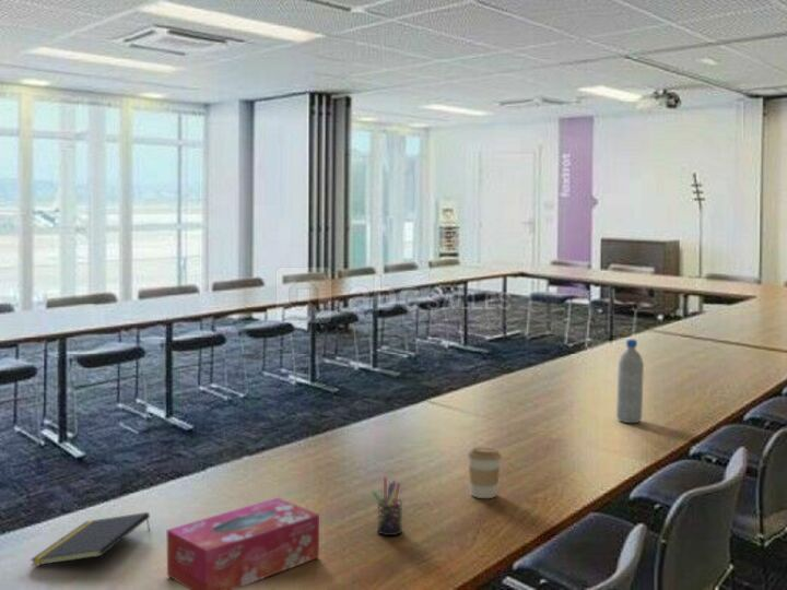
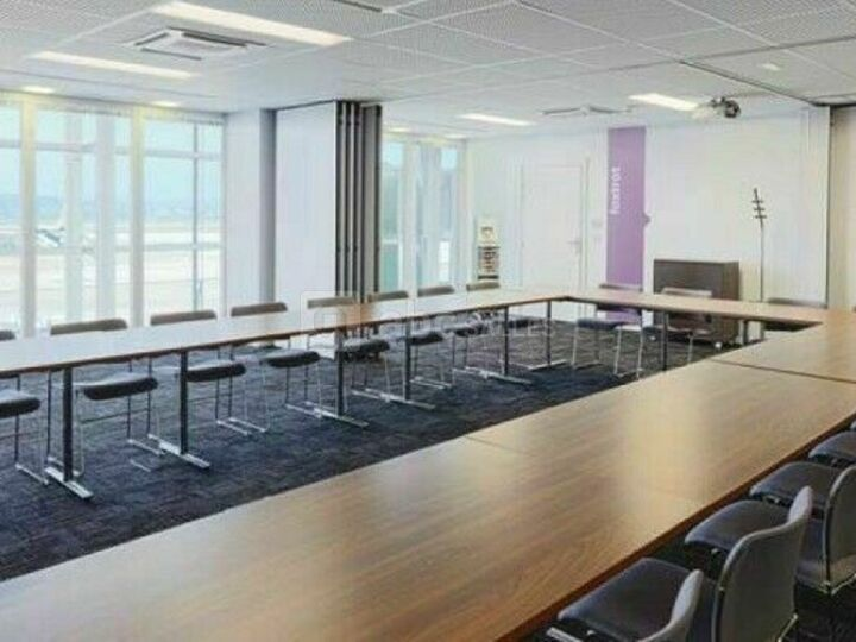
- notepad (93, 538)
- tissue box (245, 543)
- pen holder (386, 506)
- water bottle (630, 380)
- coffee cup (483, 471)
